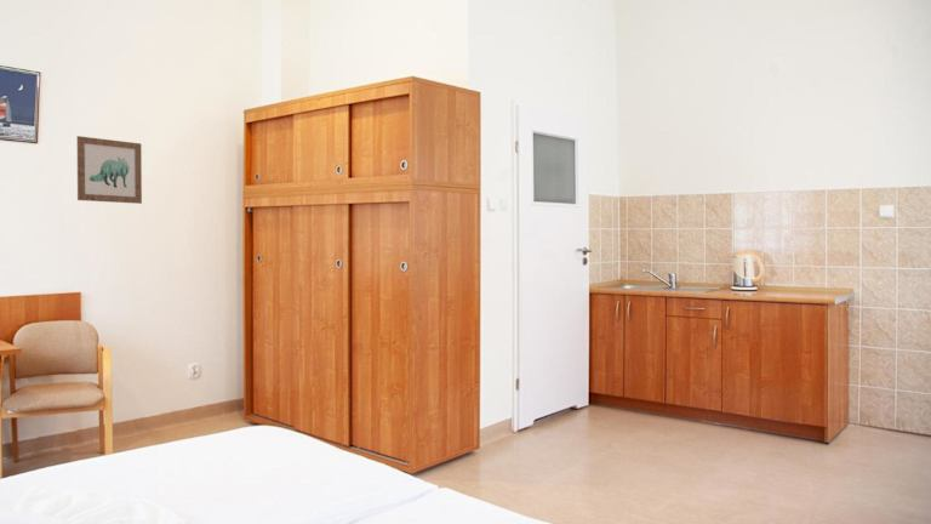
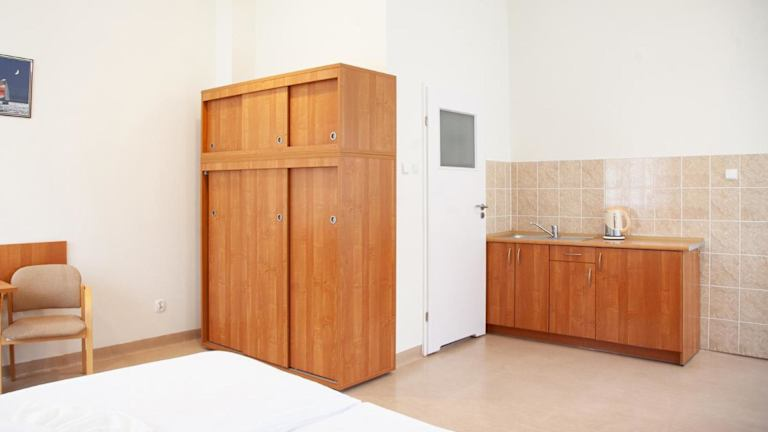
- wall art (110, 170)
